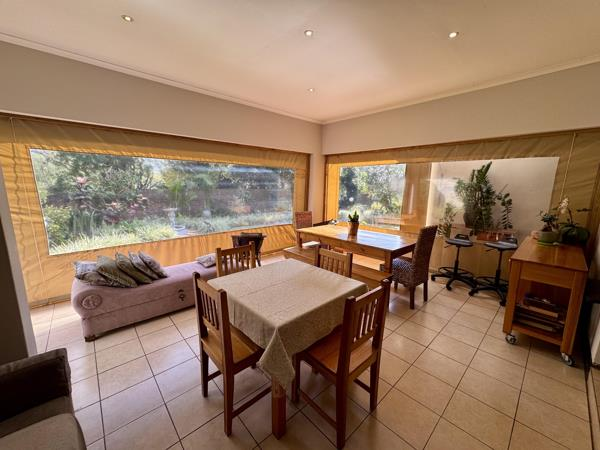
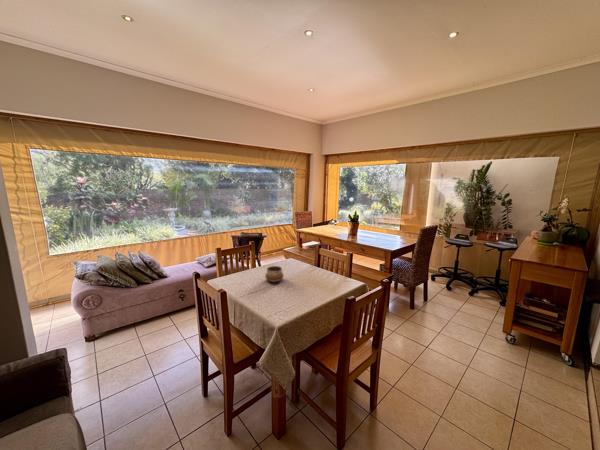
+ decorative bowl (274, 274)
